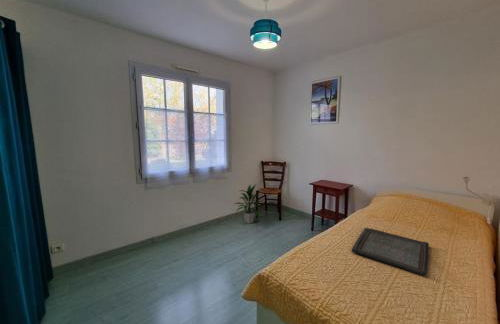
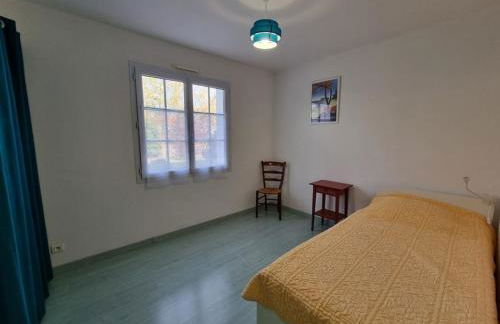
- serving tray (389, 246)
- indoor plant (249, 203)
